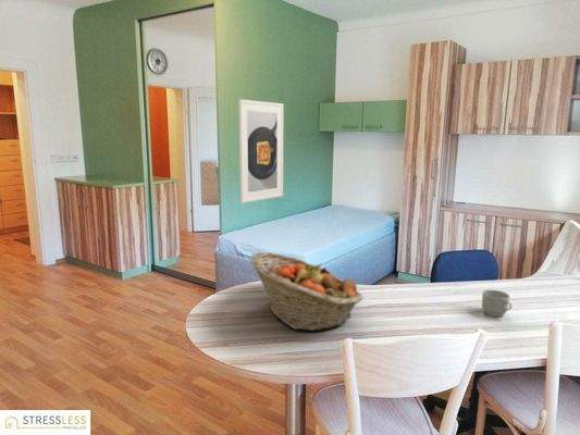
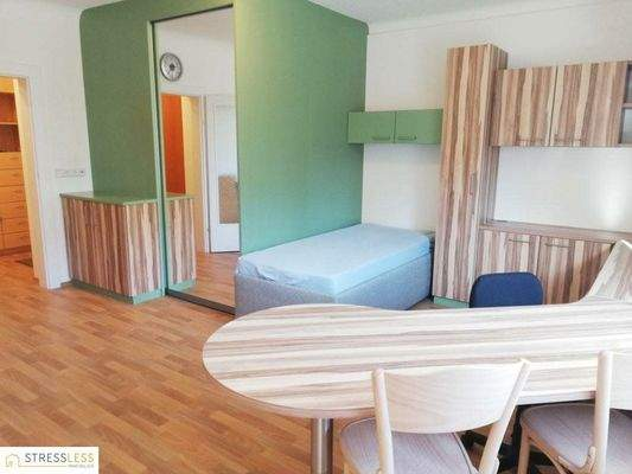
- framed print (262, 151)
- mug (497, 304)
- fruit basket (304, 285)
